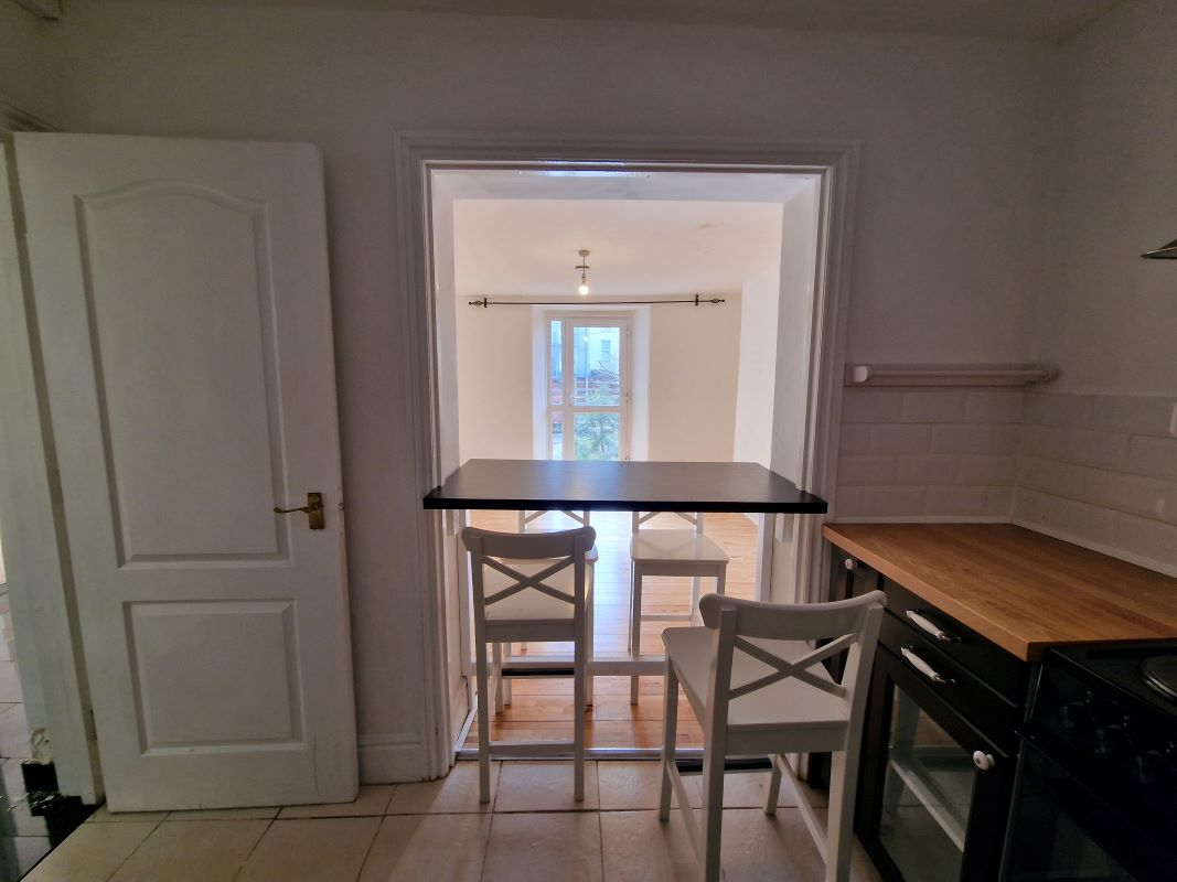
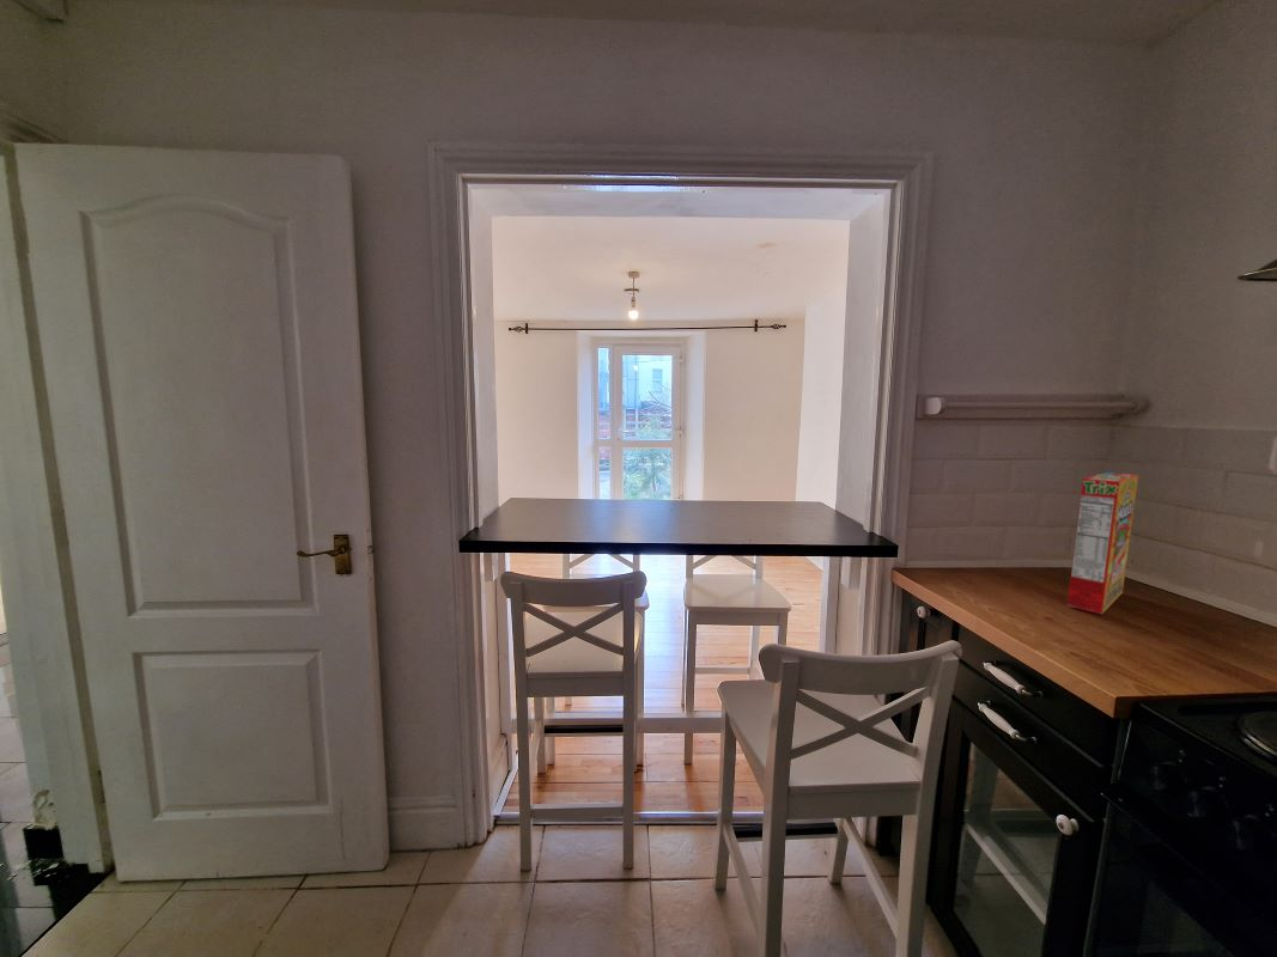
+ cereal box (1103, 538)
